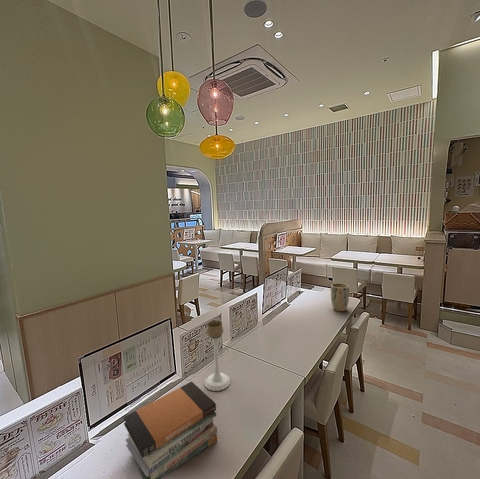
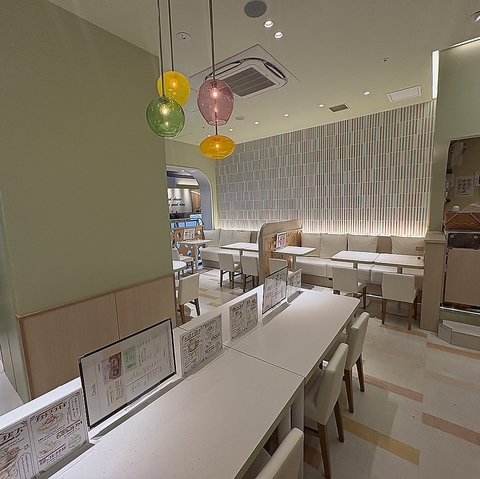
- book stack (172, 428)
- candle holder (216, 353)
- plant pot (339, 297)
